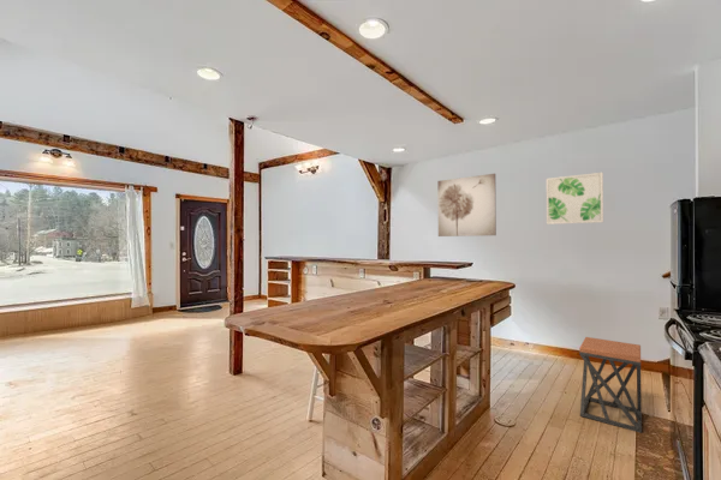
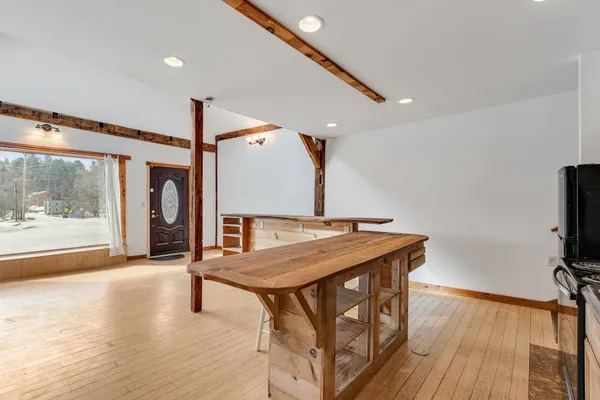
- wall art (573, 199)
- stool (609, 379)
- wall art (465, 206)
